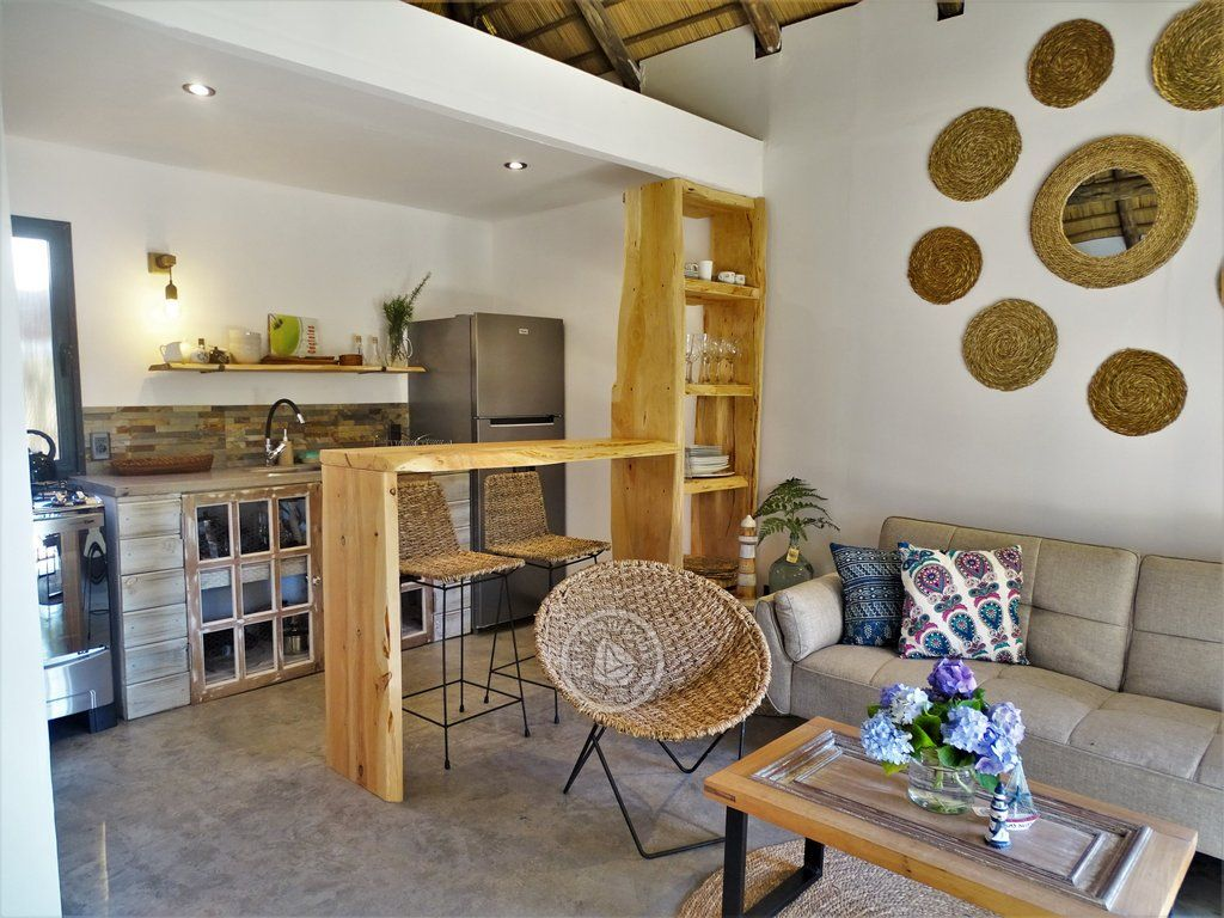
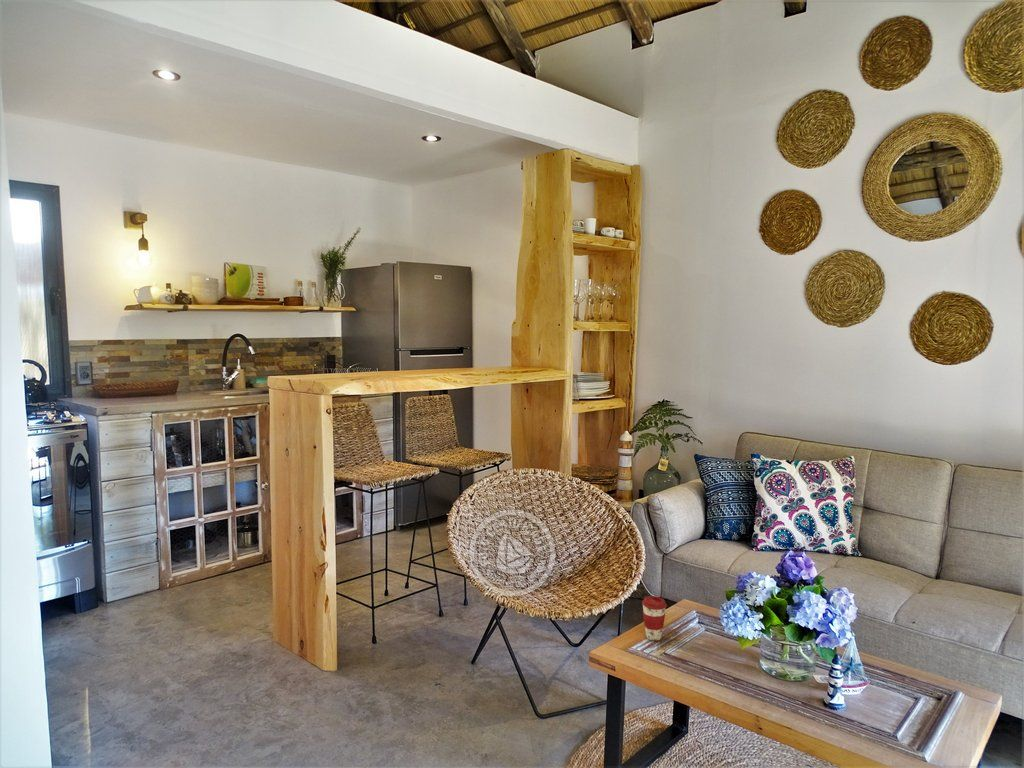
+ coffee cup (653, 618)
